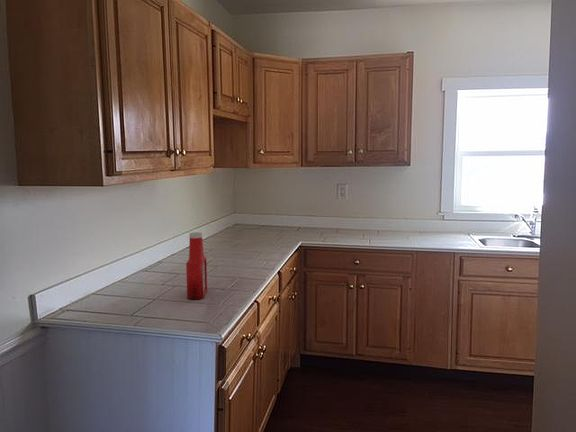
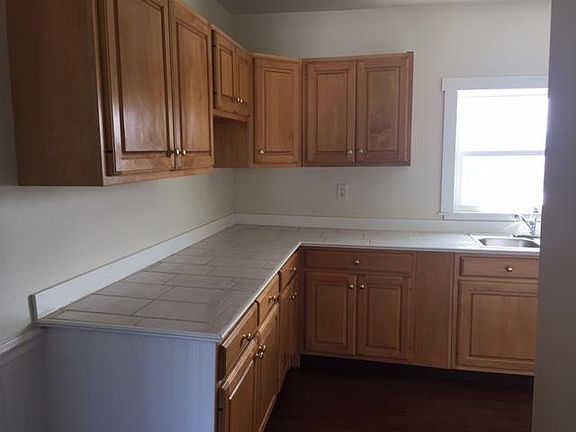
- soap bottle (196, 263)
